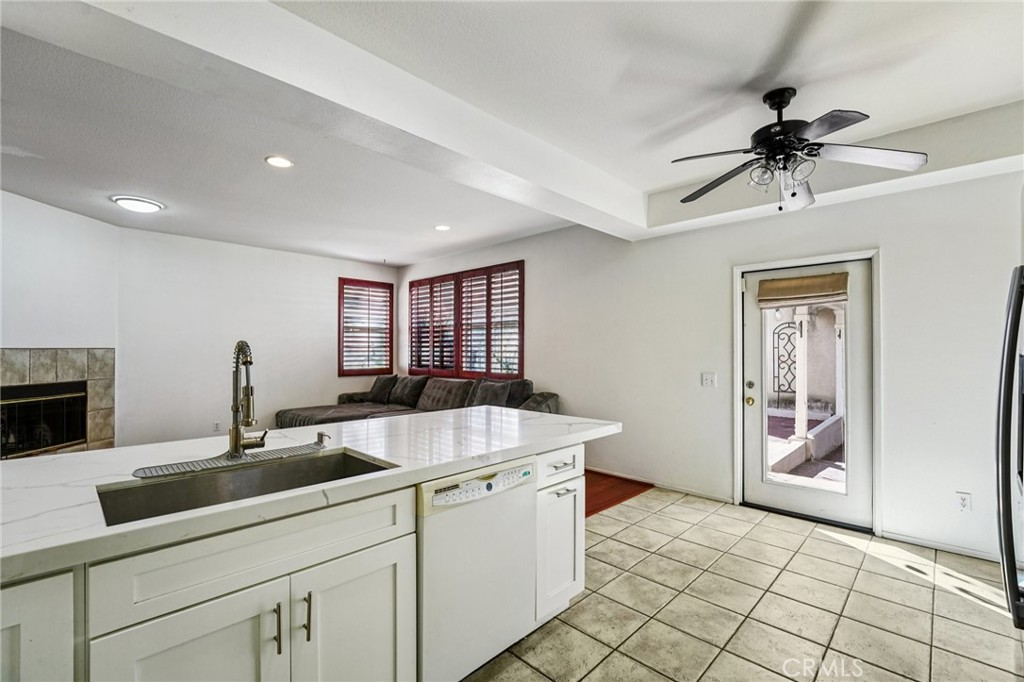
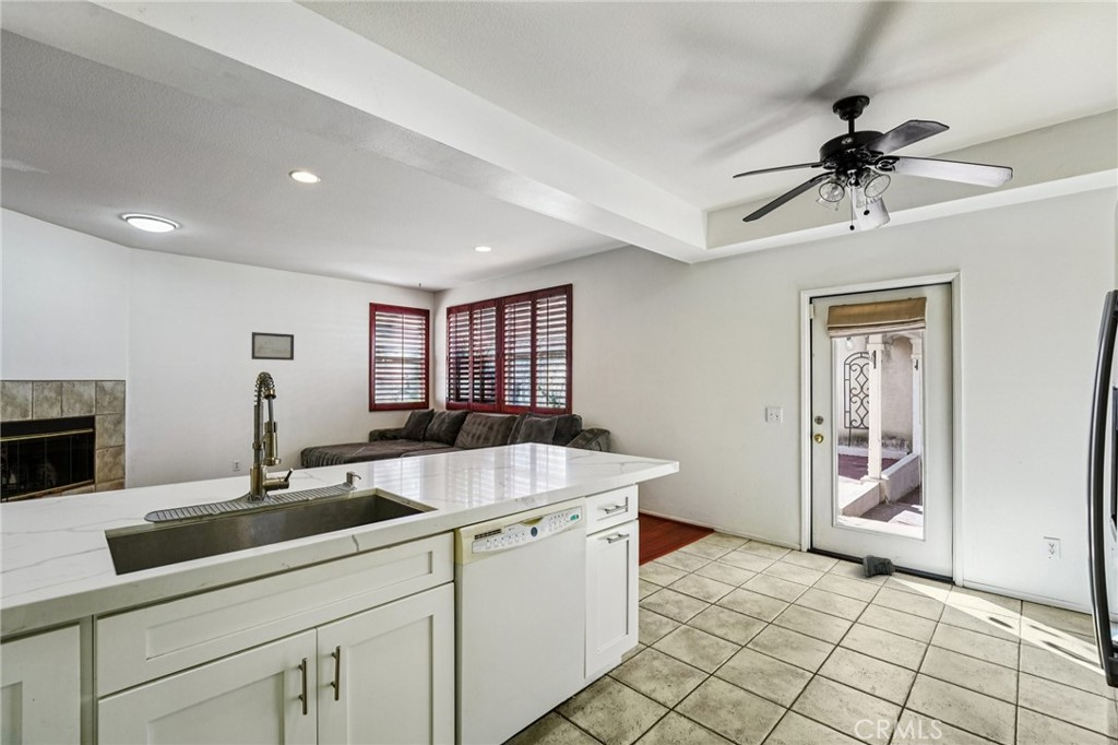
+ wall art (273, 346)
+ sneaker (878, 566)
